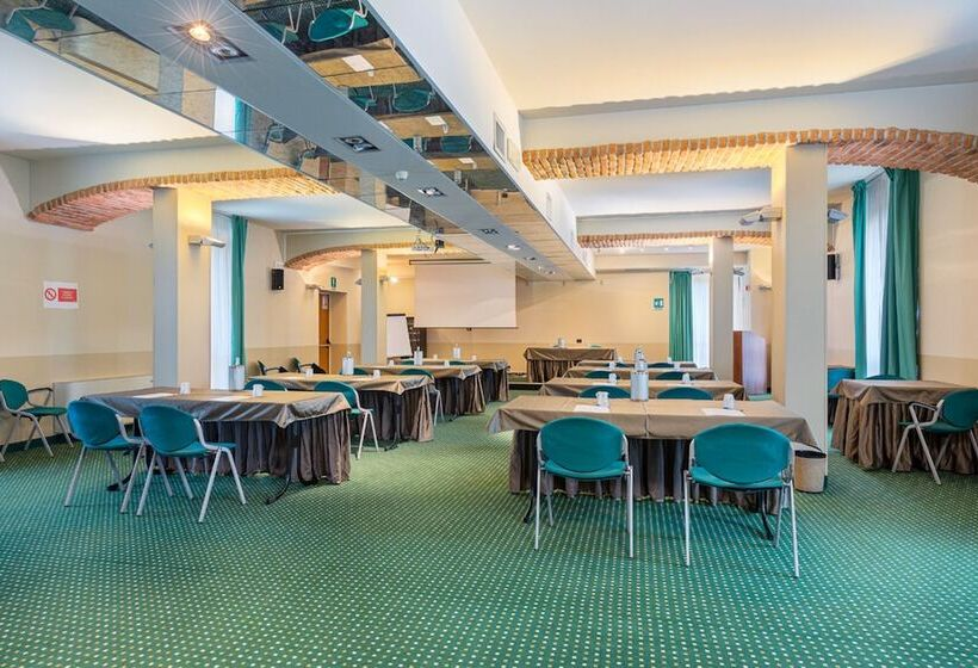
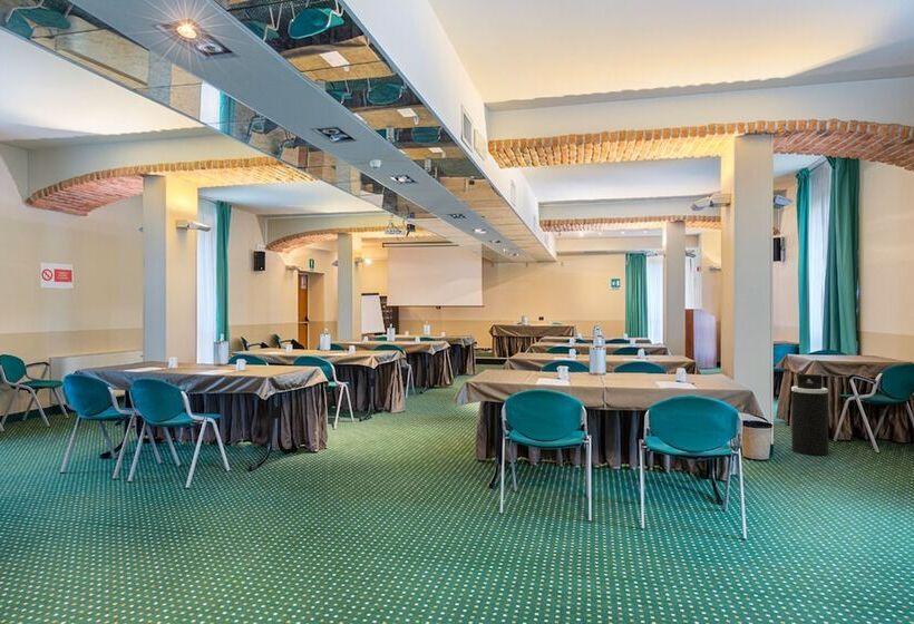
+ trash can (809, 412)
